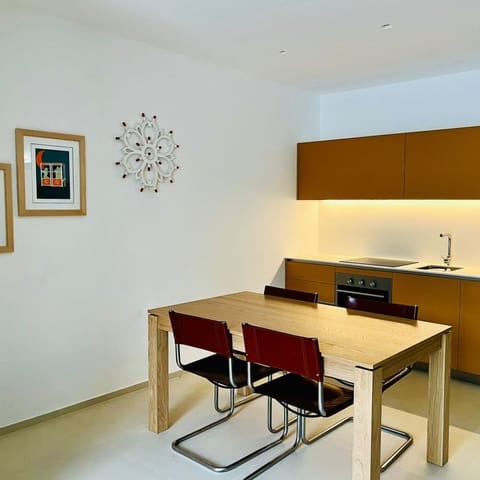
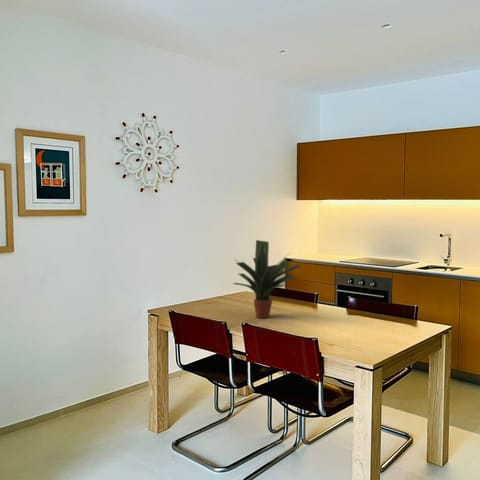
+ potted plant (264, 279)
